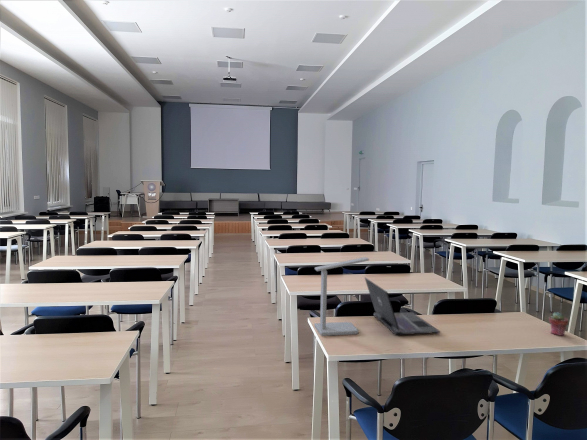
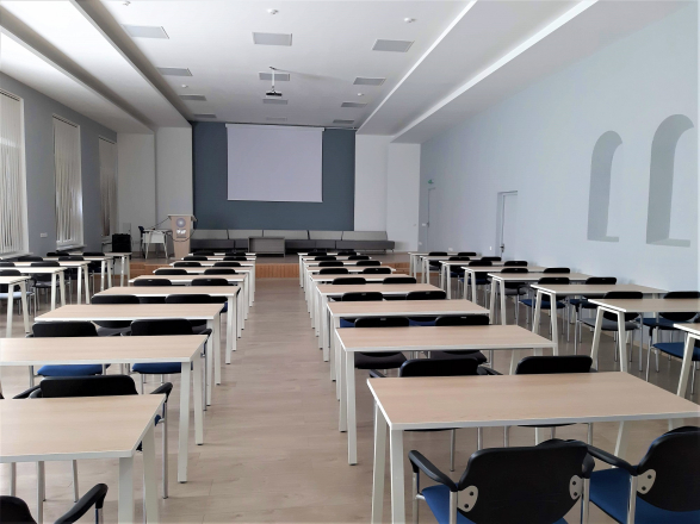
- potted succulent (558, 323)
- desk lamp (326, 294)
- laptop (392, 308)
